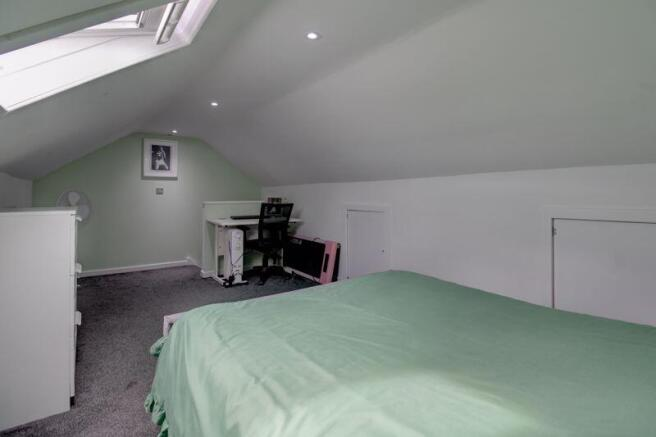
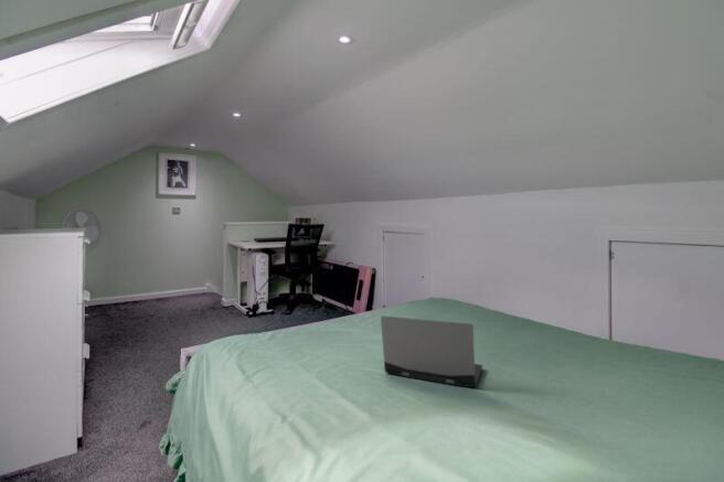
+ laptop computer (433, 343)
